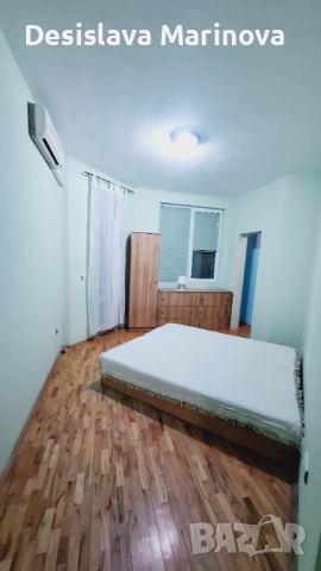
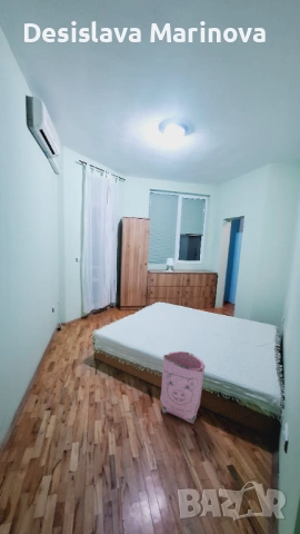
+ bag (181, 385)
